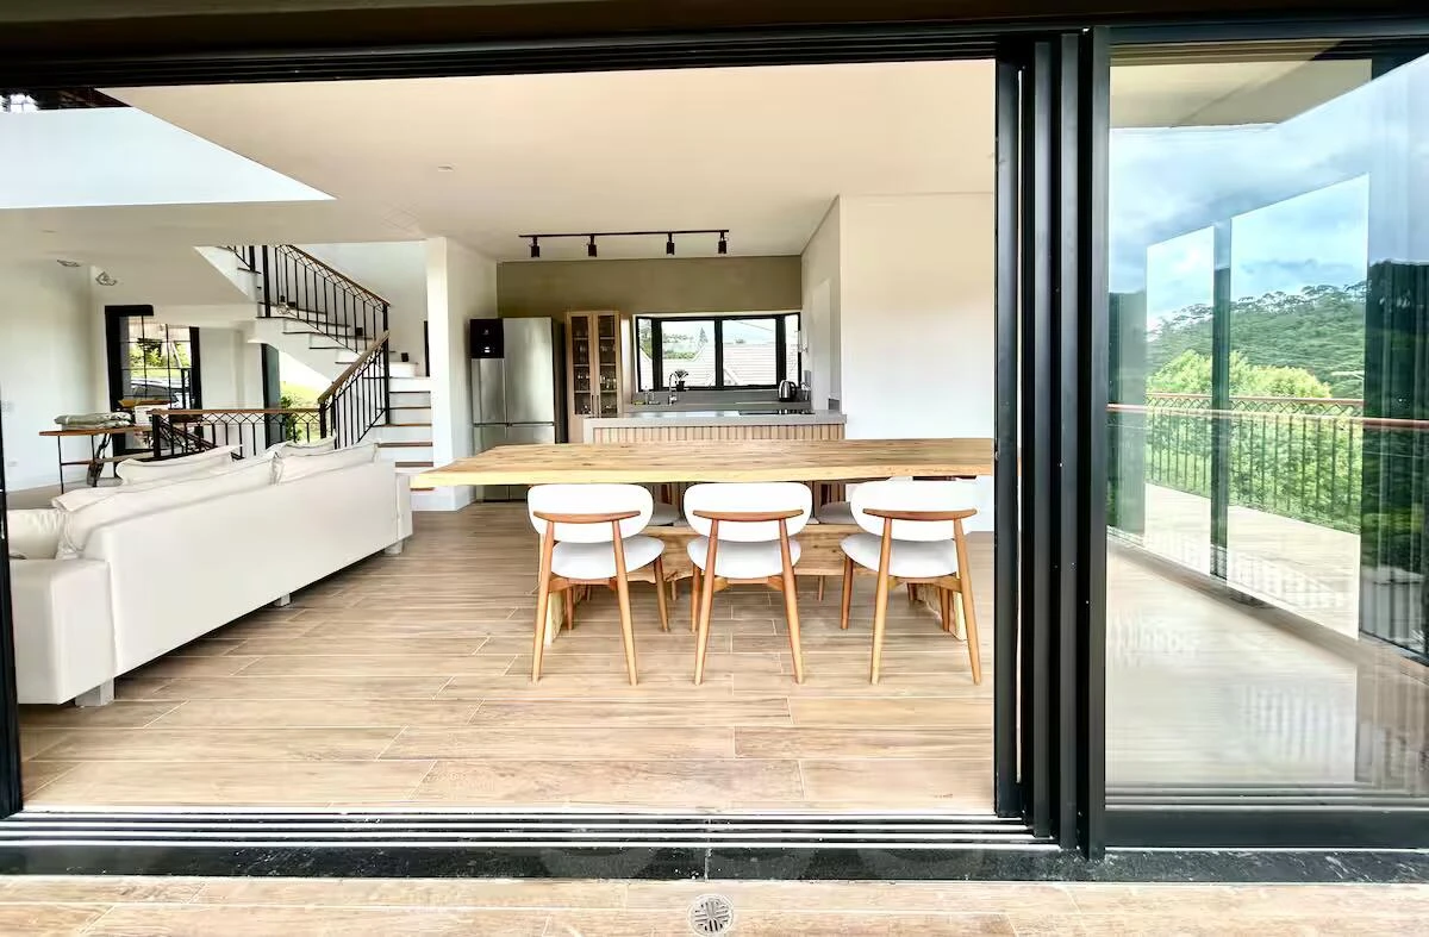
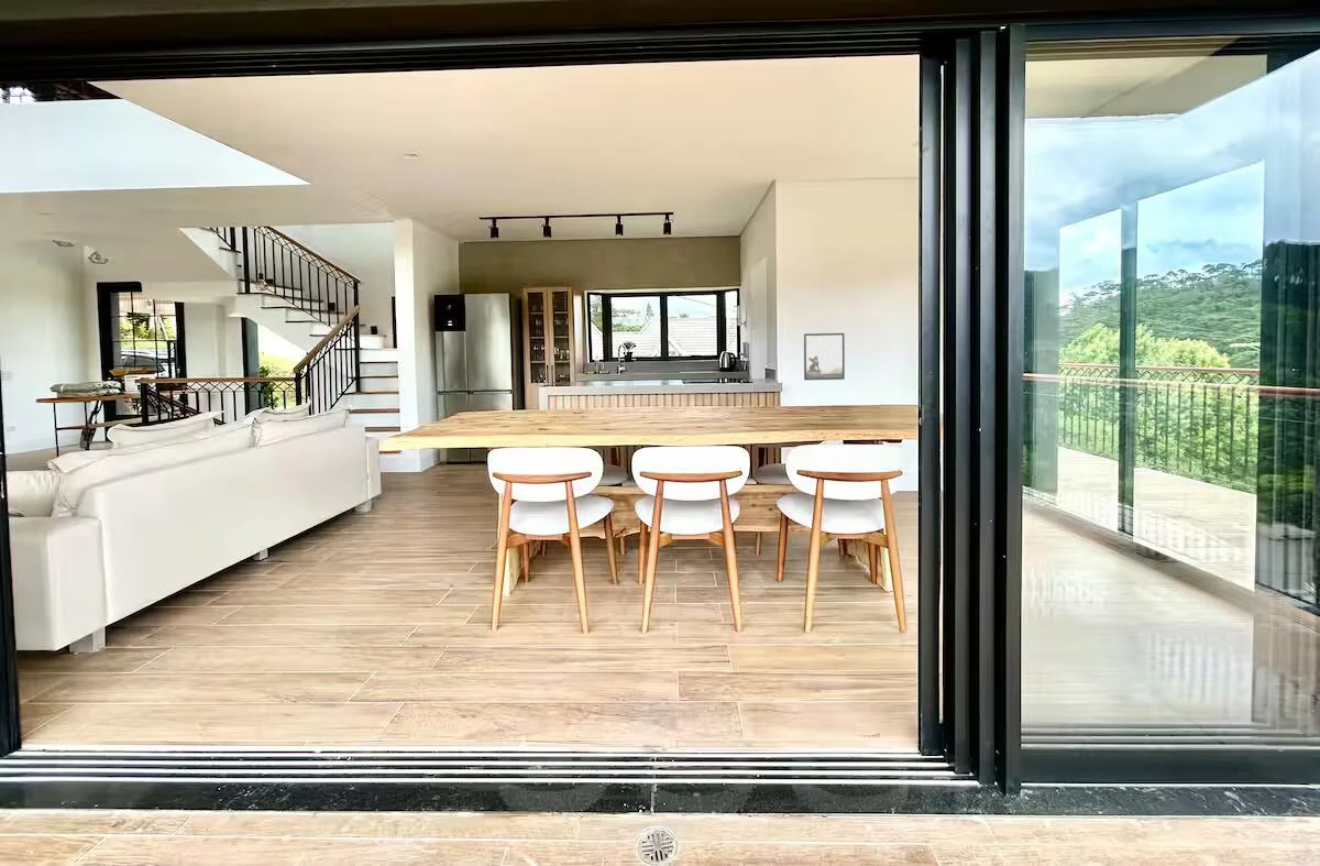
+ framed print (824, 357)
